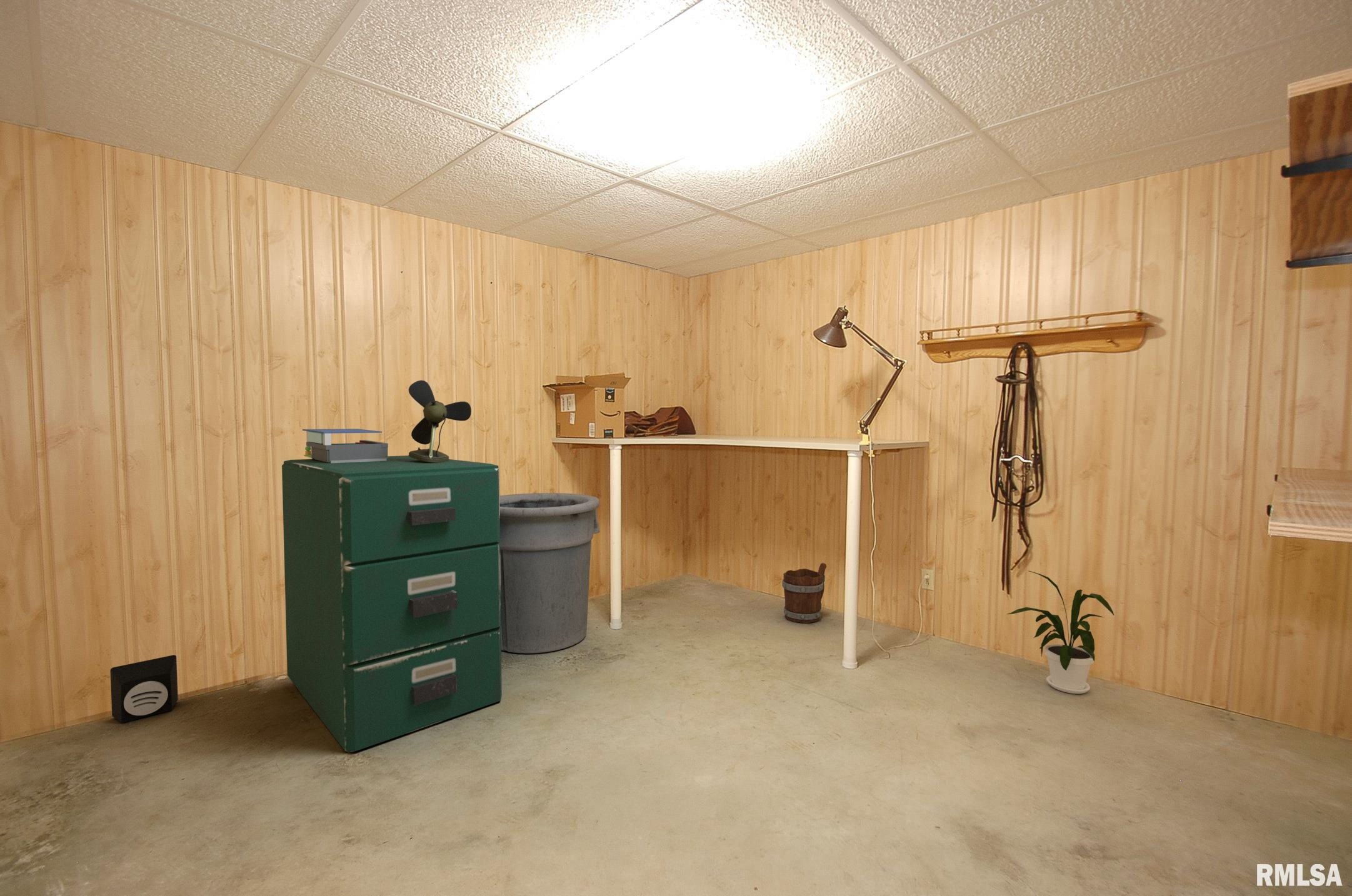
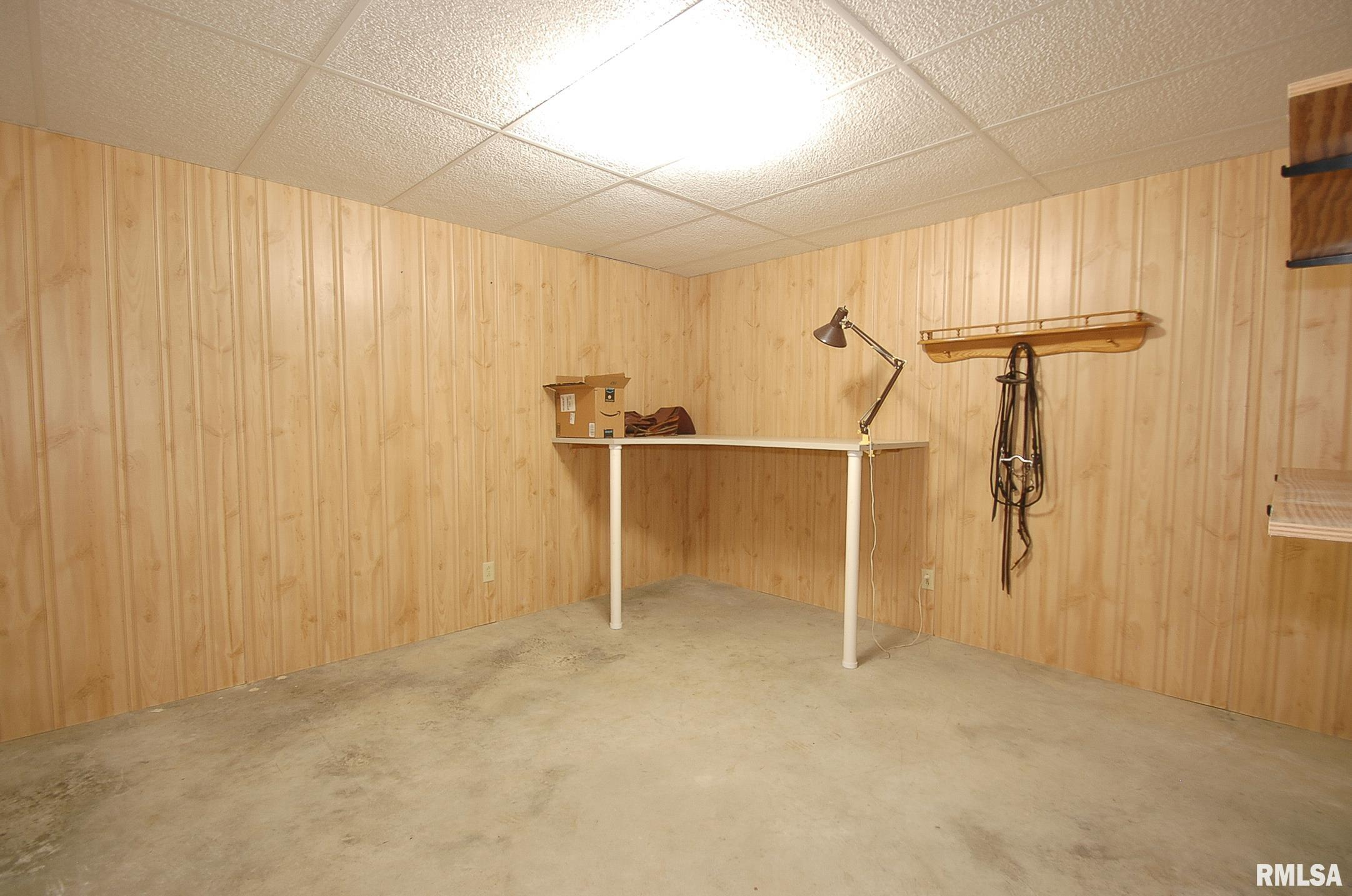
- bucket (808, 591)
- trash can (538, 569)
- filing cabinet (391, 576)
- speaker (146, 689)
- binder (344, 444)
- house plant (1063, 632)
- desk fan (433, 420)
